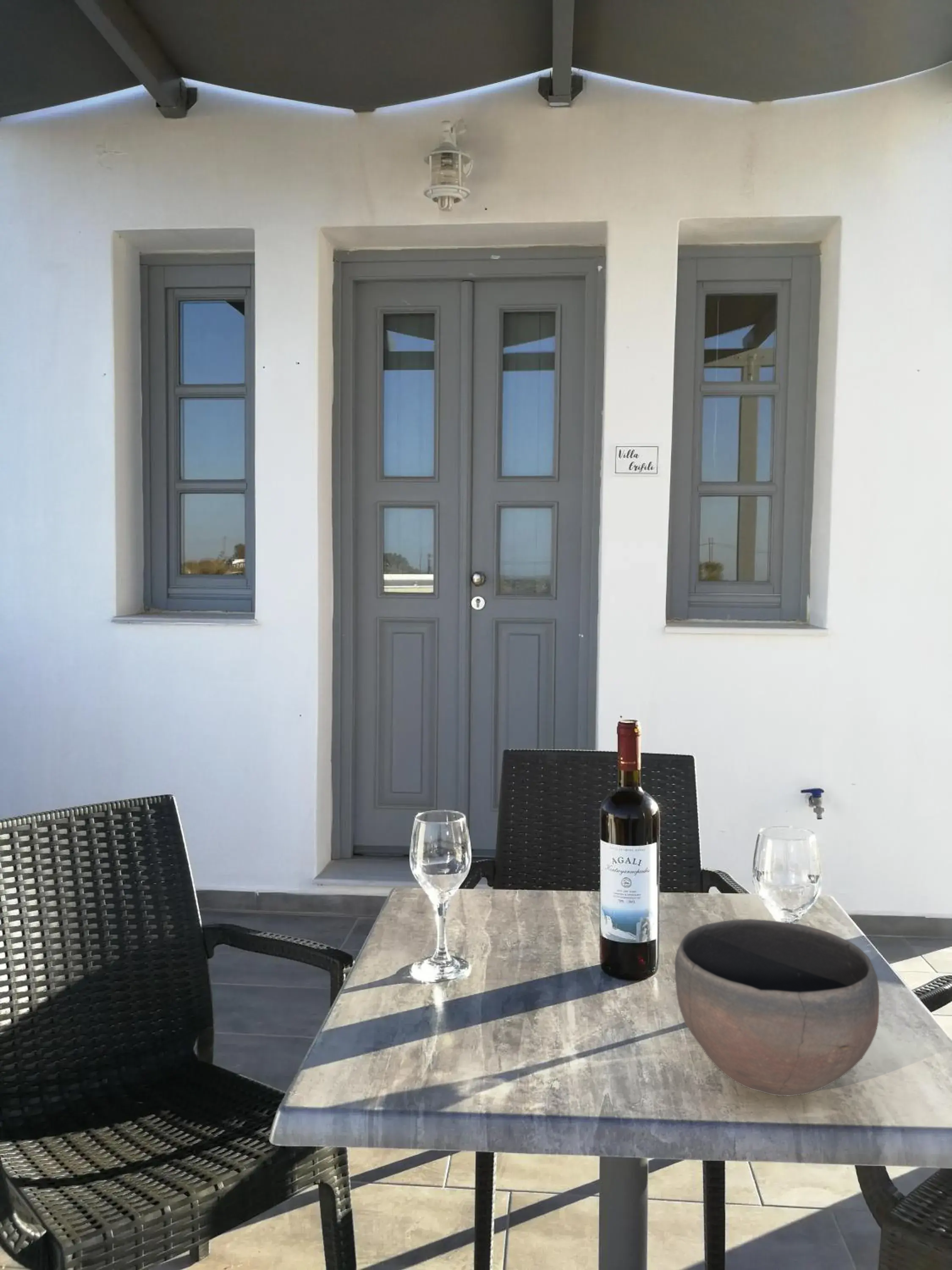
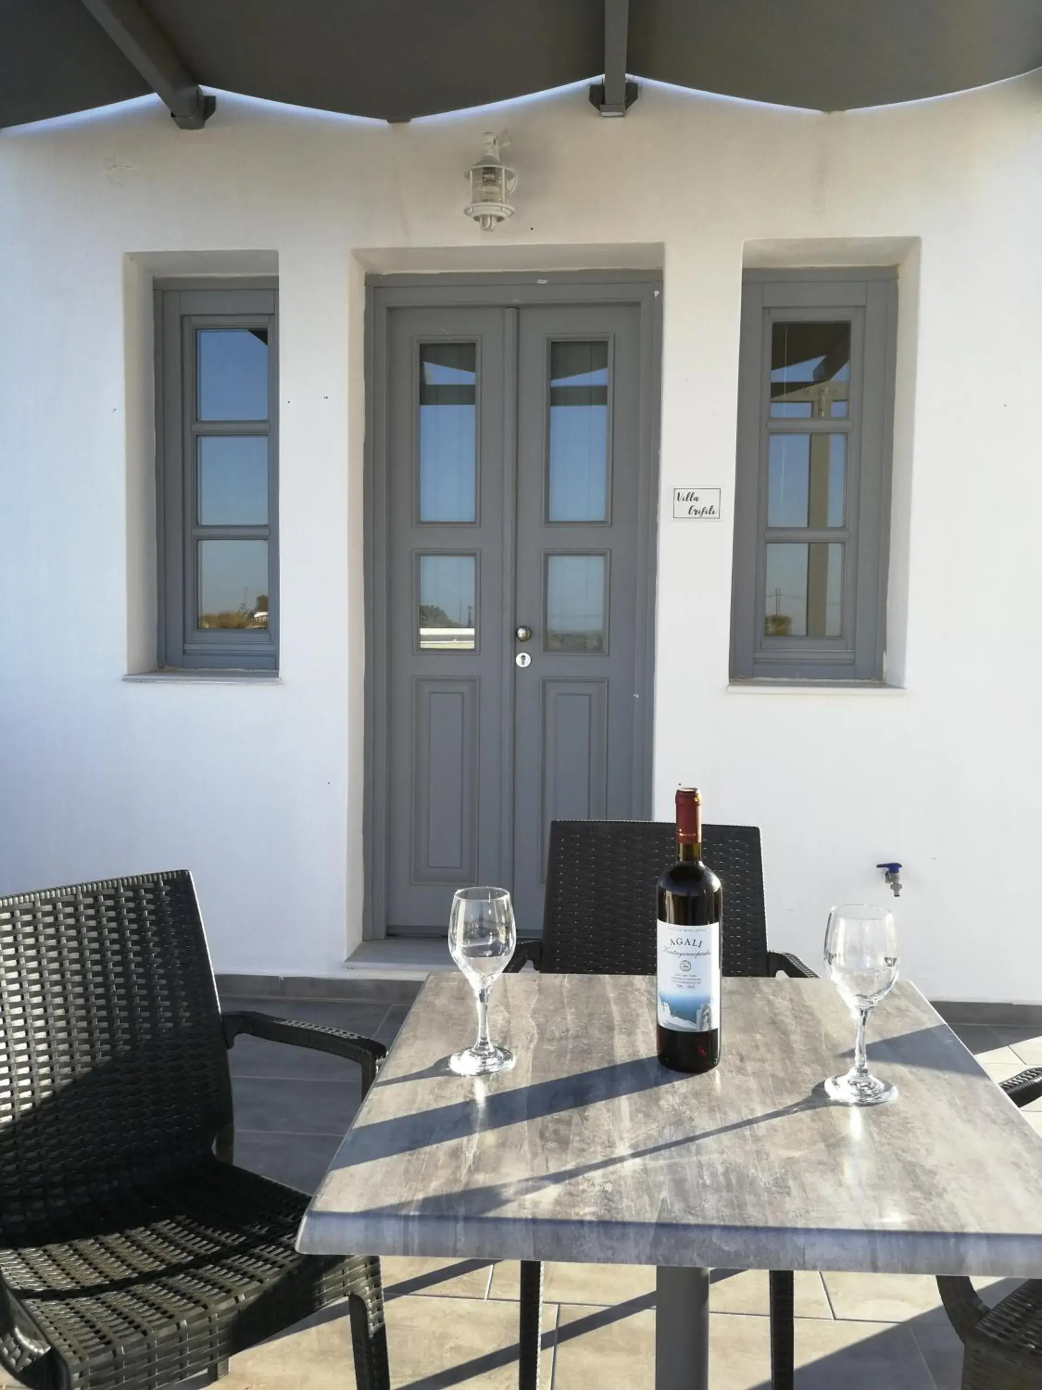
- bowl (773, 1019)
